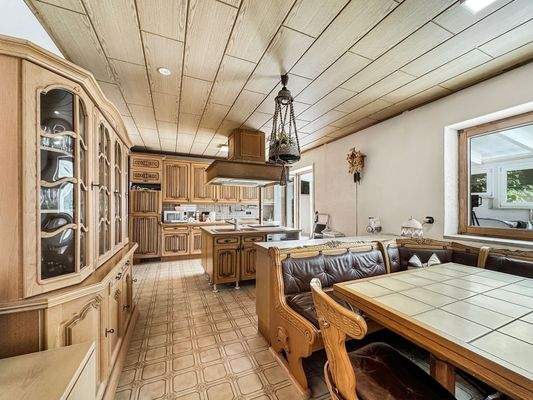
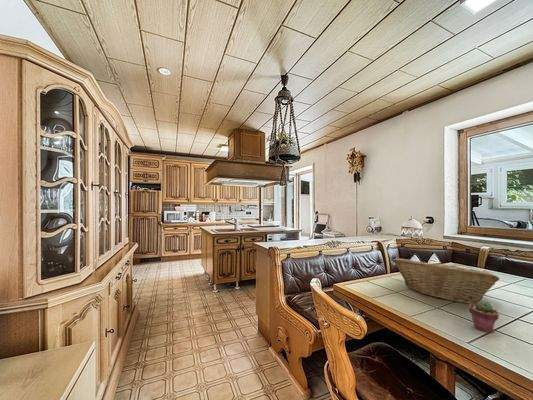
+ fruit basket (439, 275)
+ potted succulent (483, 314)
